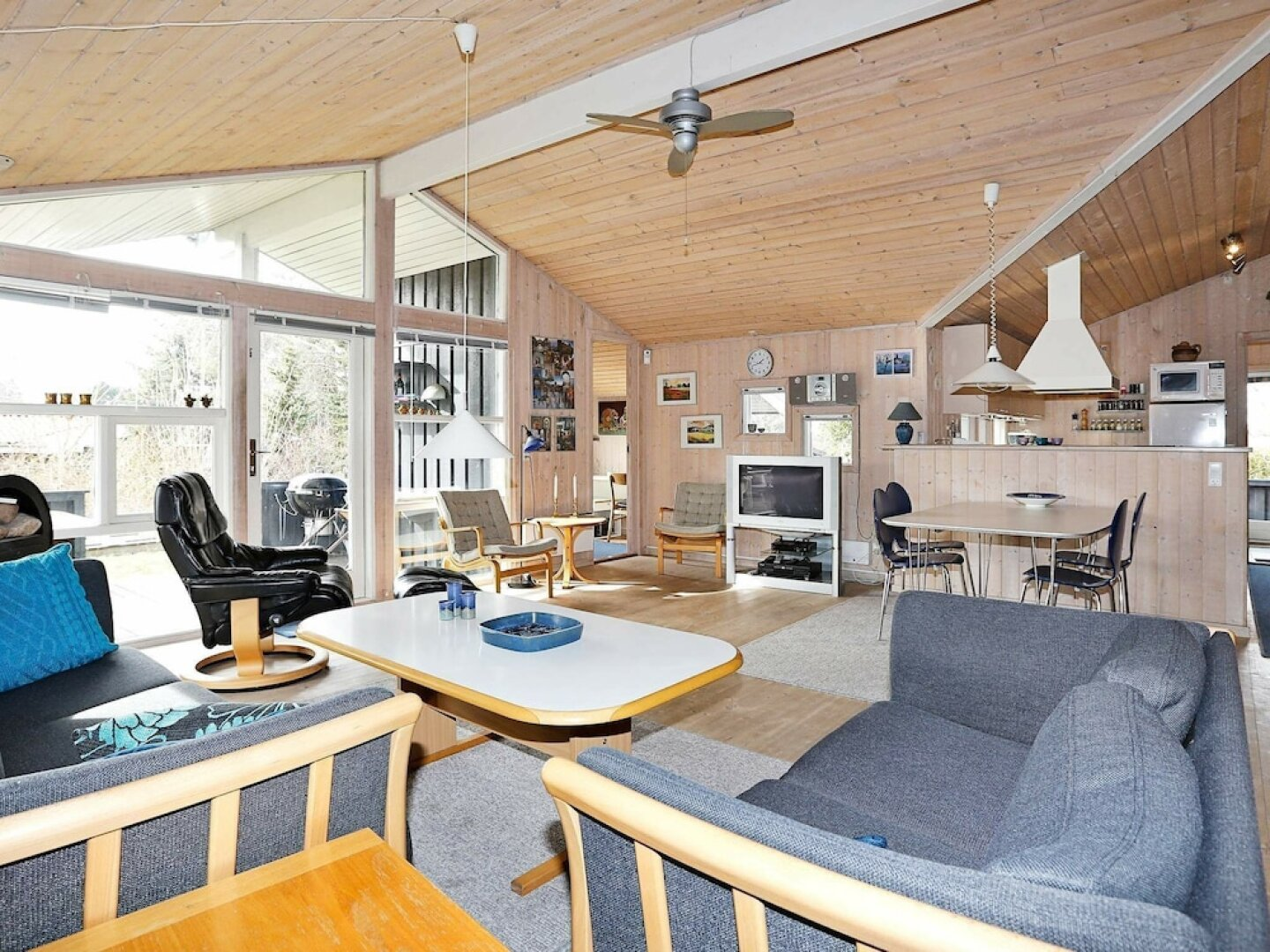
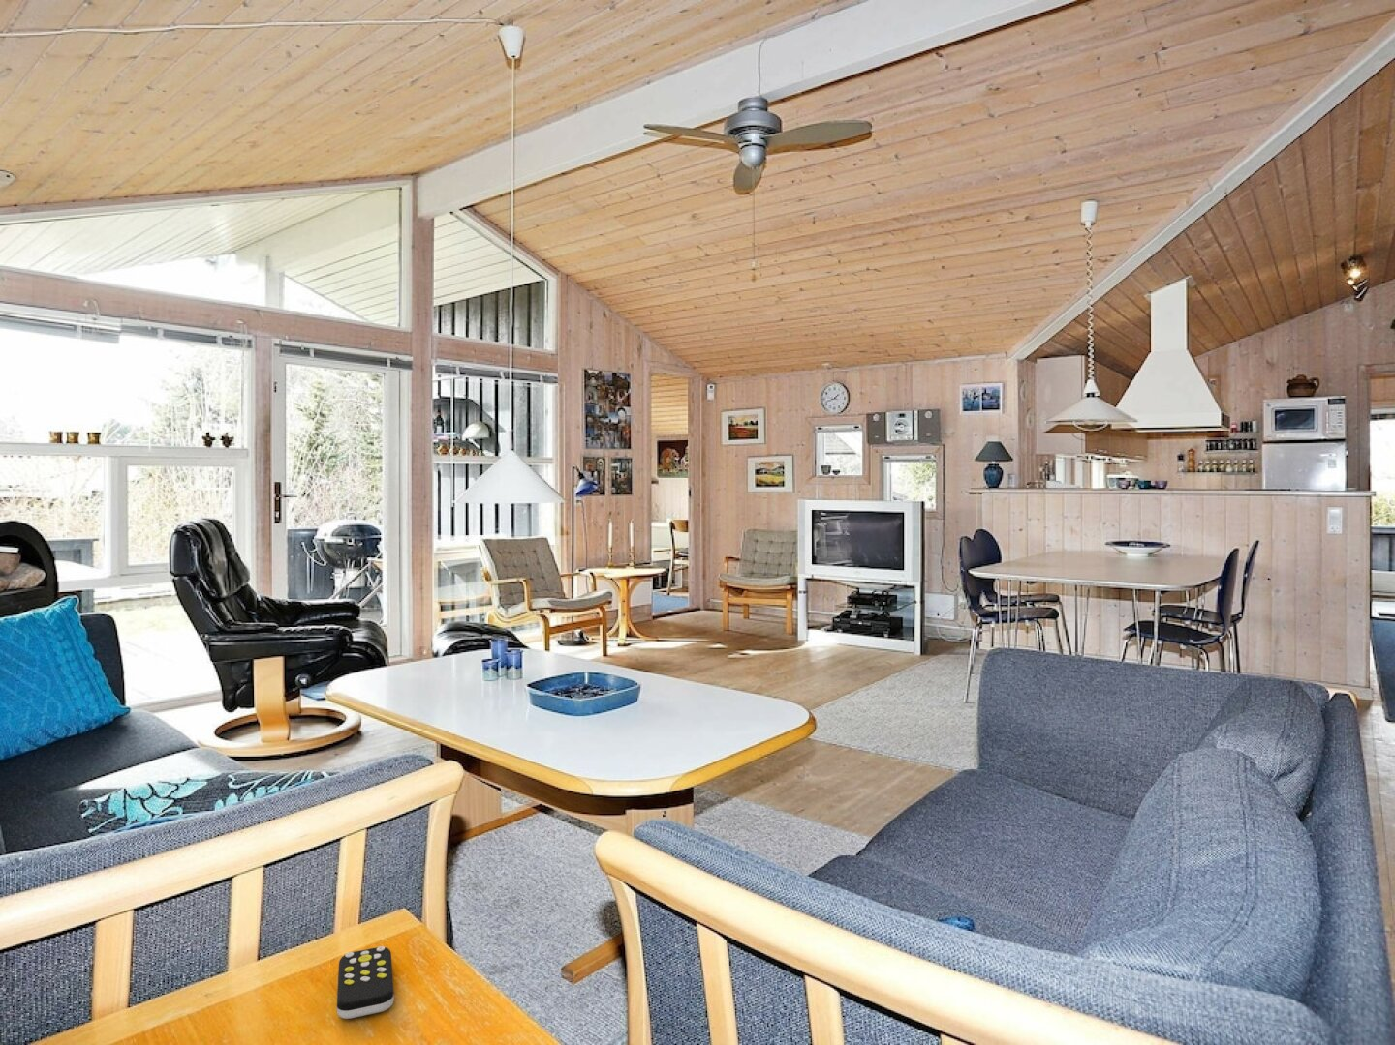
+ remote control (365, 979)
